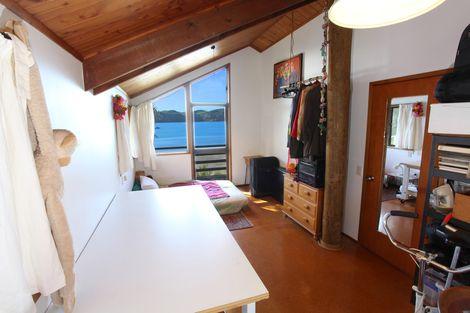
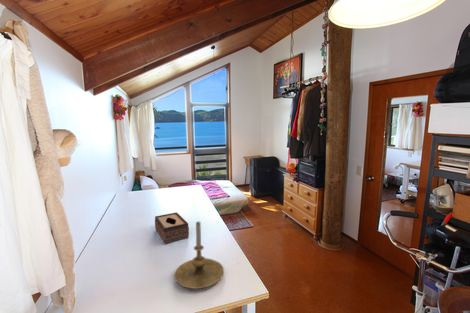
+ tissue box (171, 226)
+ candle holder (198, 248)
